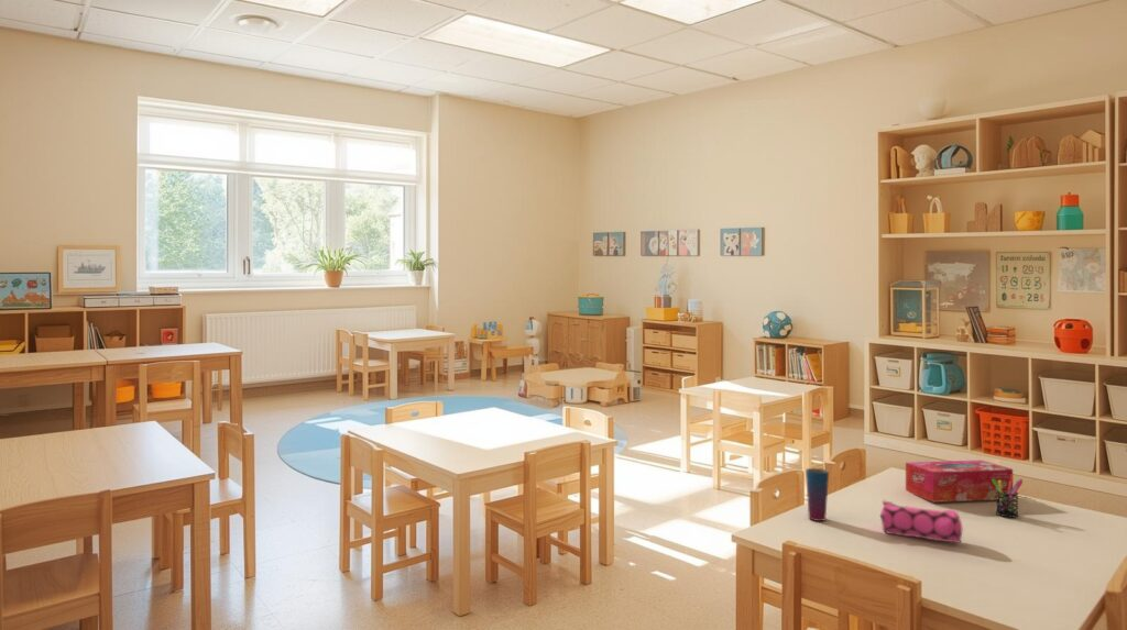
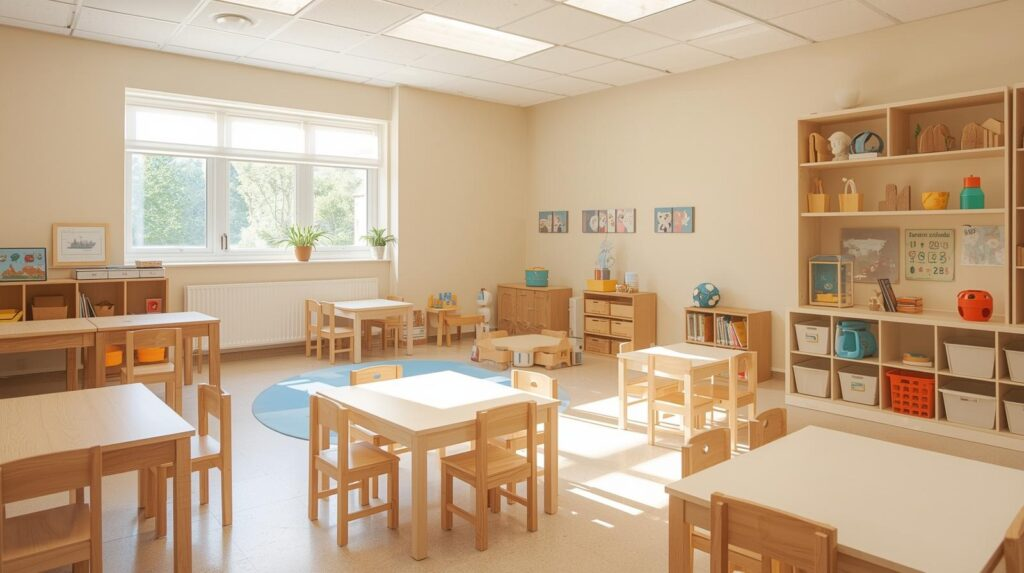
- pencil case (920, 520)
- cup (817, 494)
- tissue box (958, 479)
- pen holder (1005, 494)
